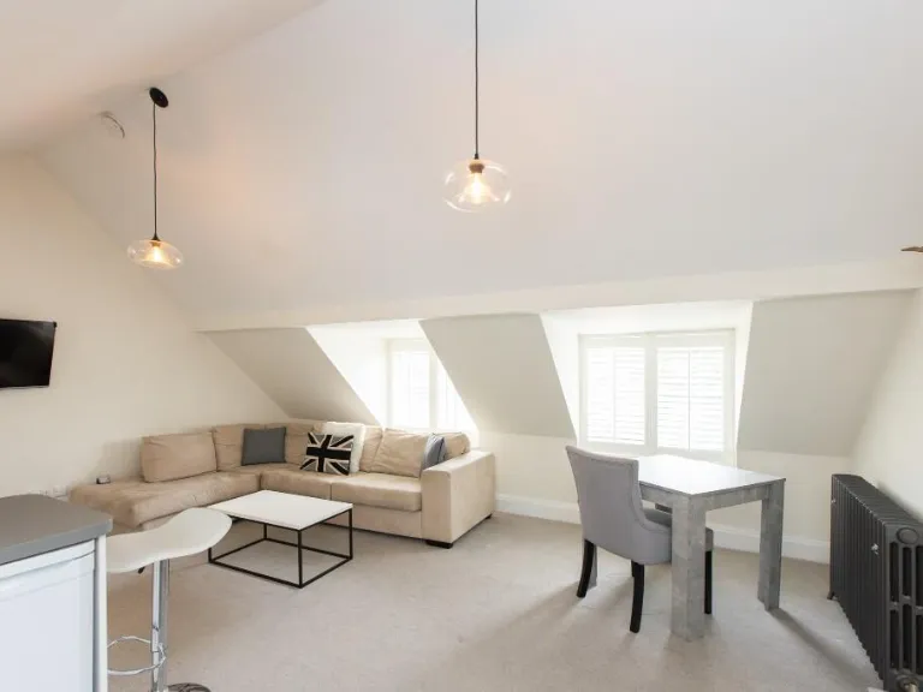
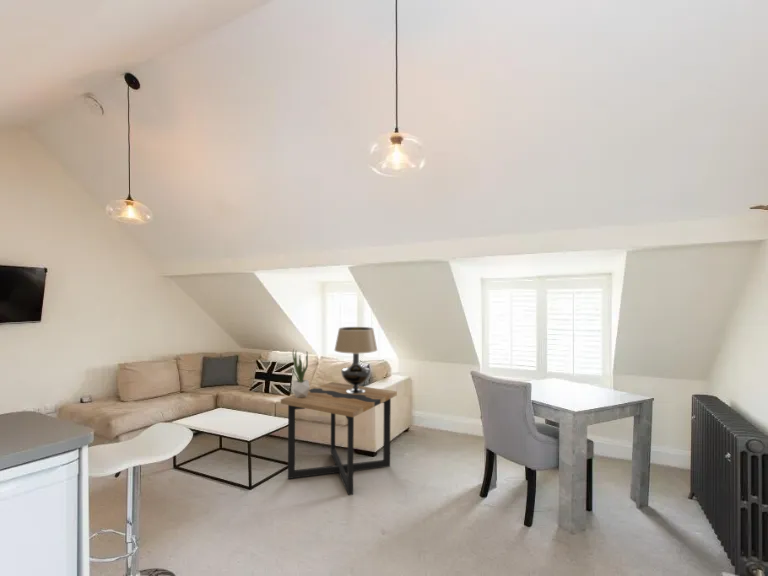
+ potted plant (299, 372)
+ side table (334, 433)
+ table lamp (355, 359)
